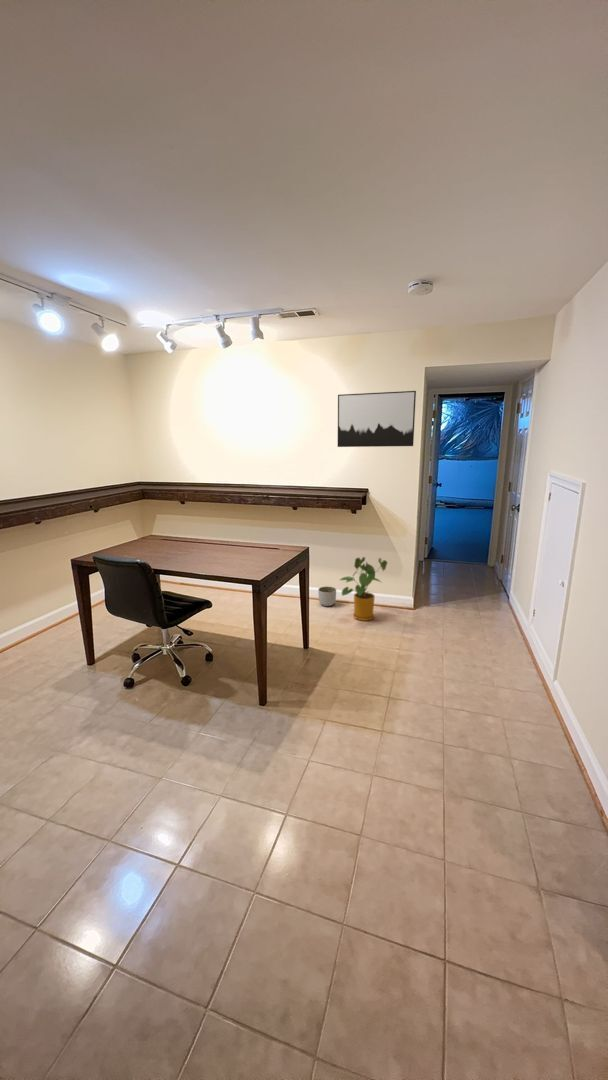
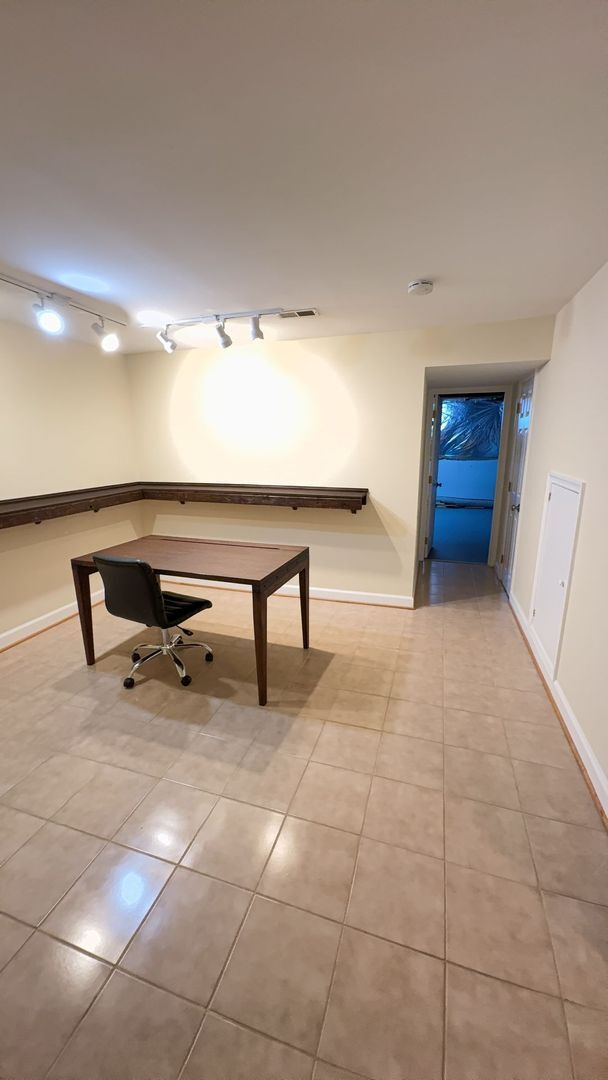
- planter (327, 596)
- house plant (362, 589)
- wall art (375, 420)
